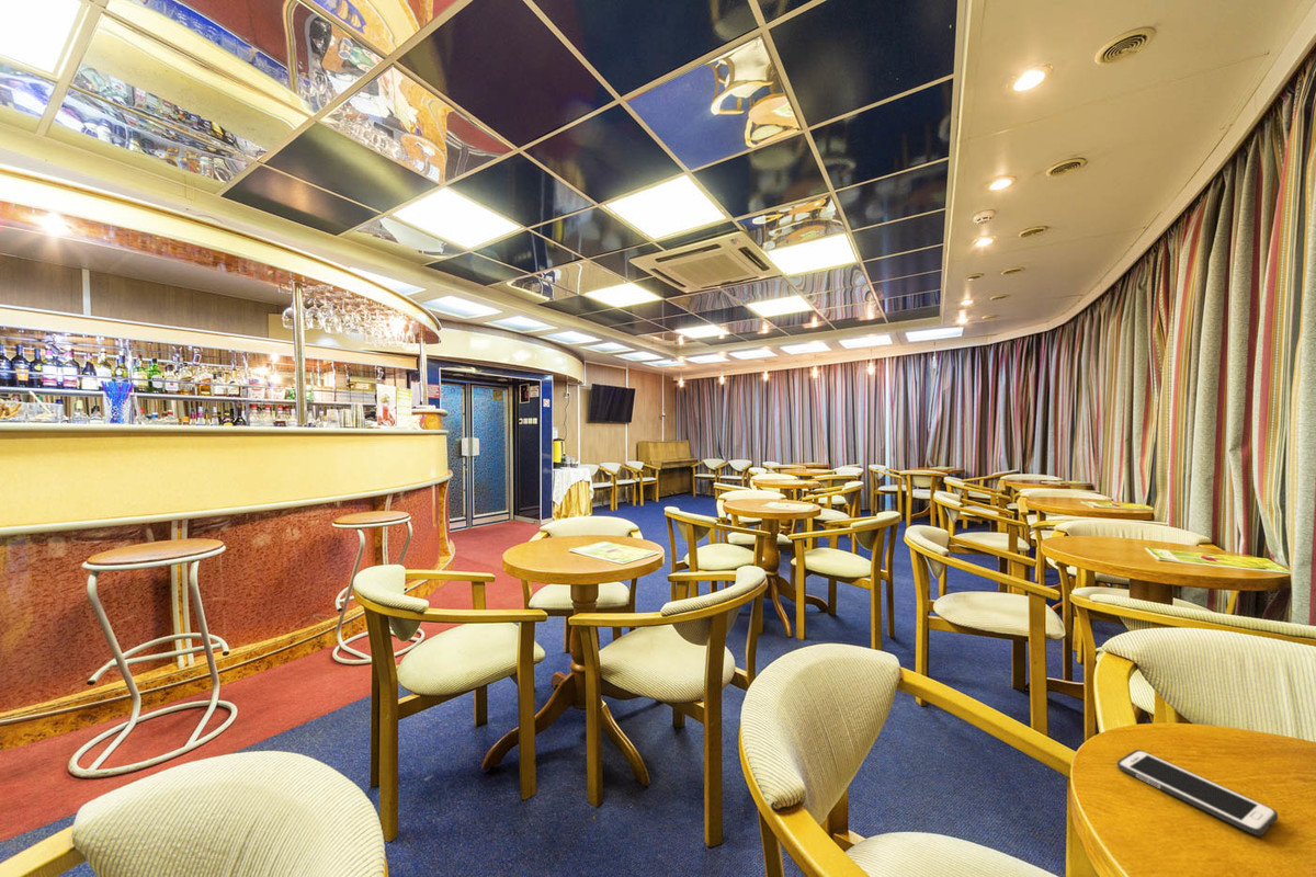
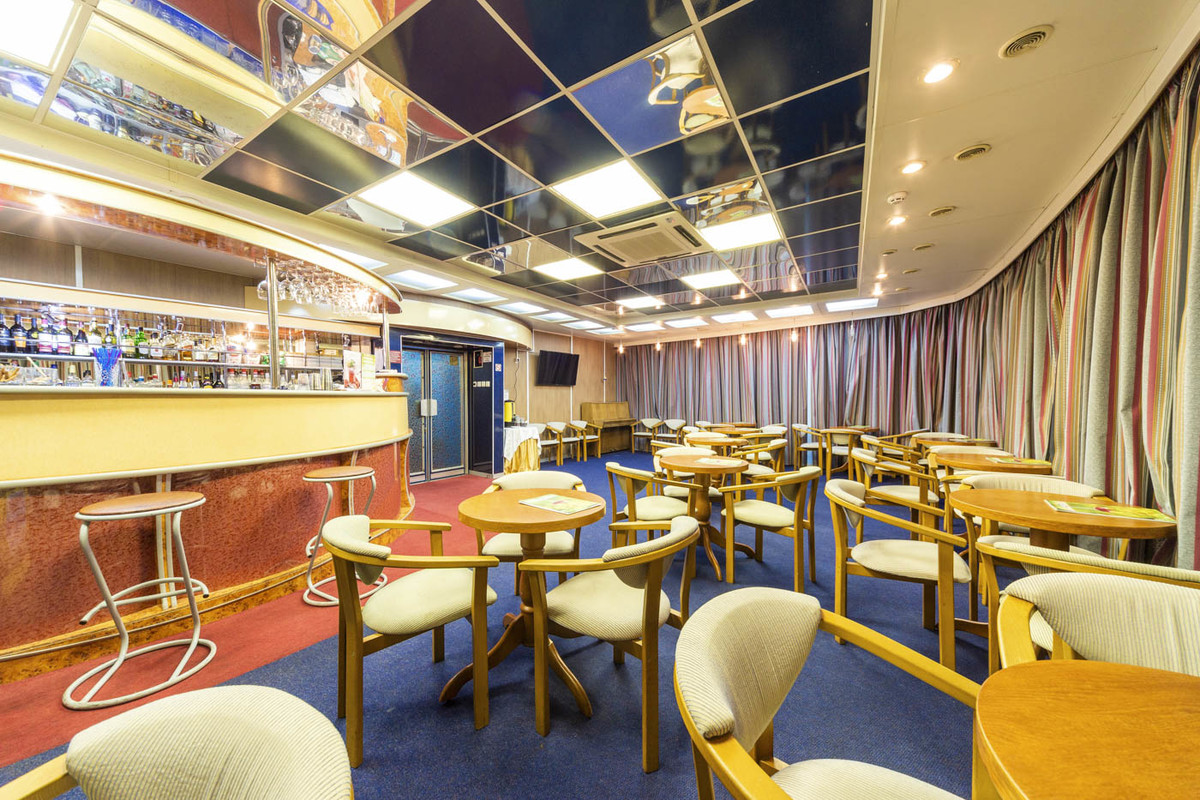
- cell phone (1191, 788)
